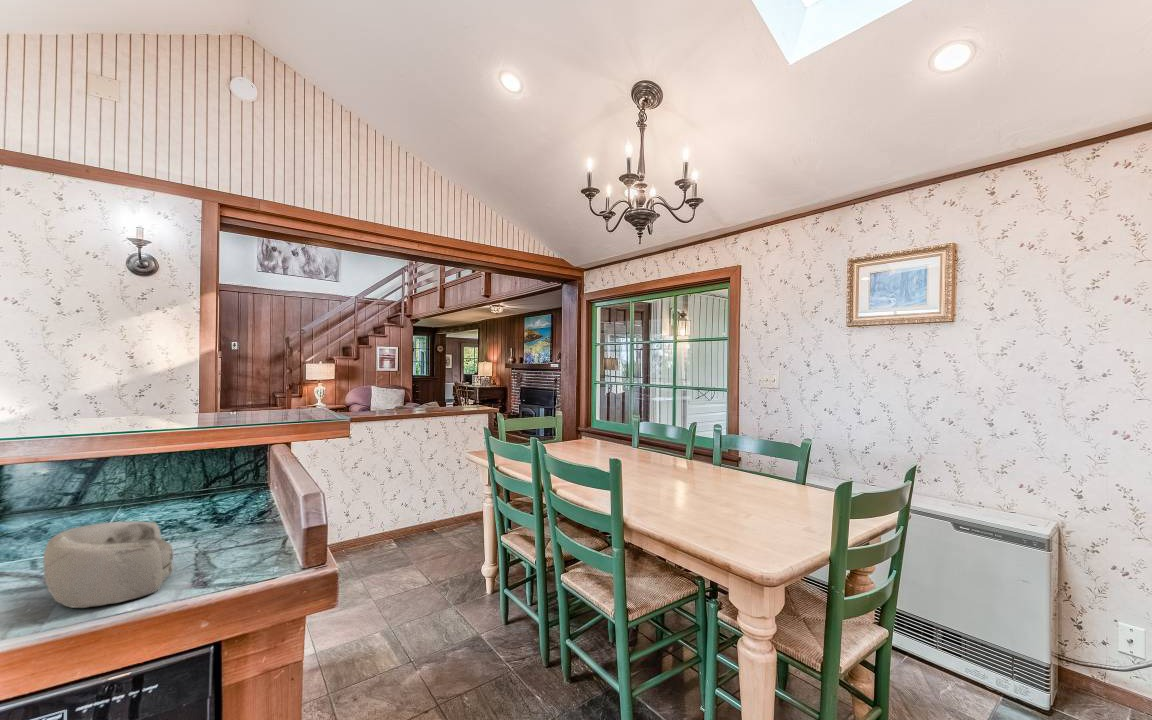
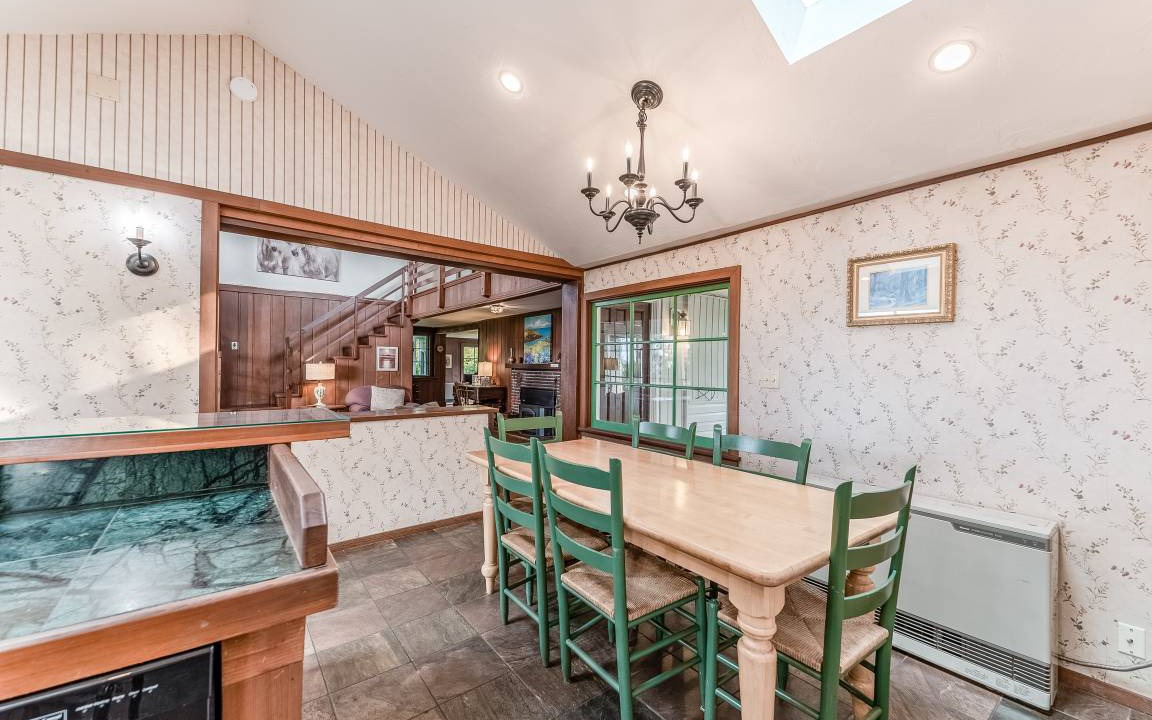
- decorative bowl (112, 557)
